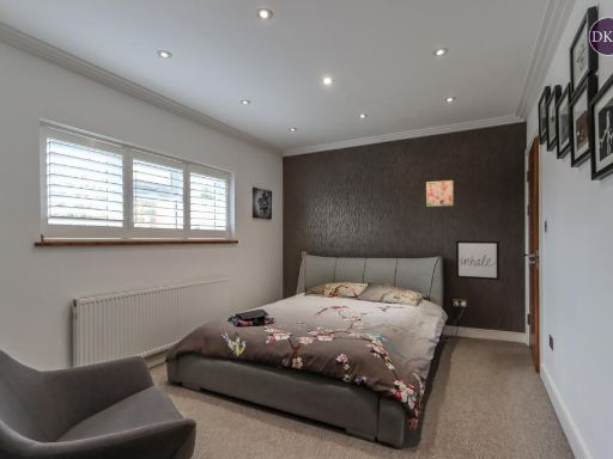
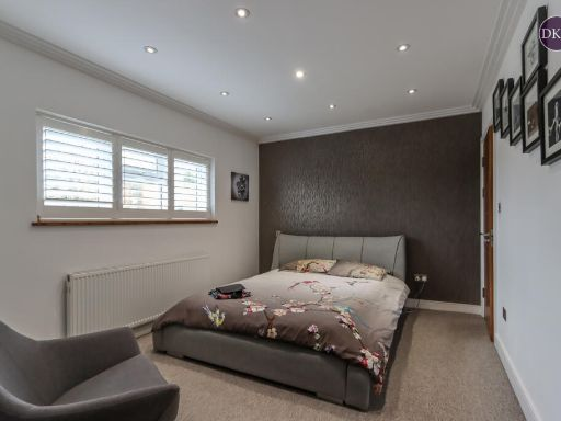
- wall art (439, 194)
- wall art (477, 259)
